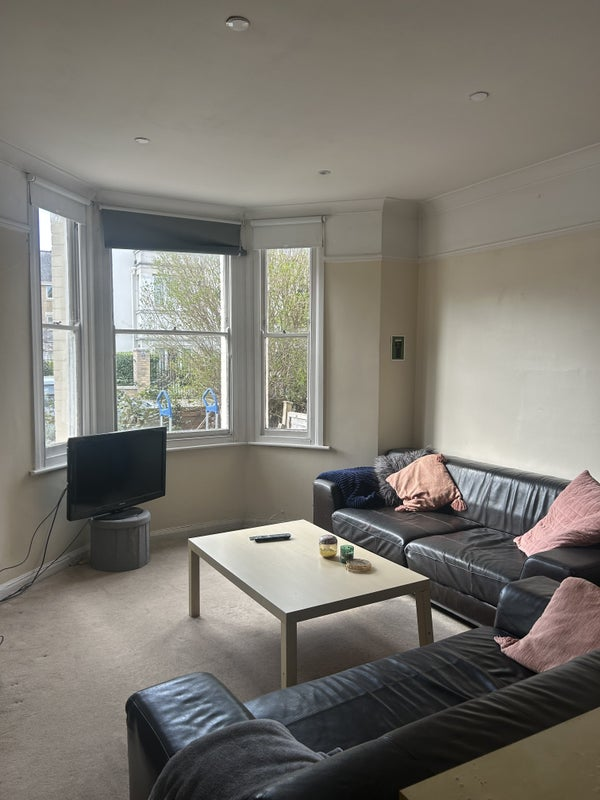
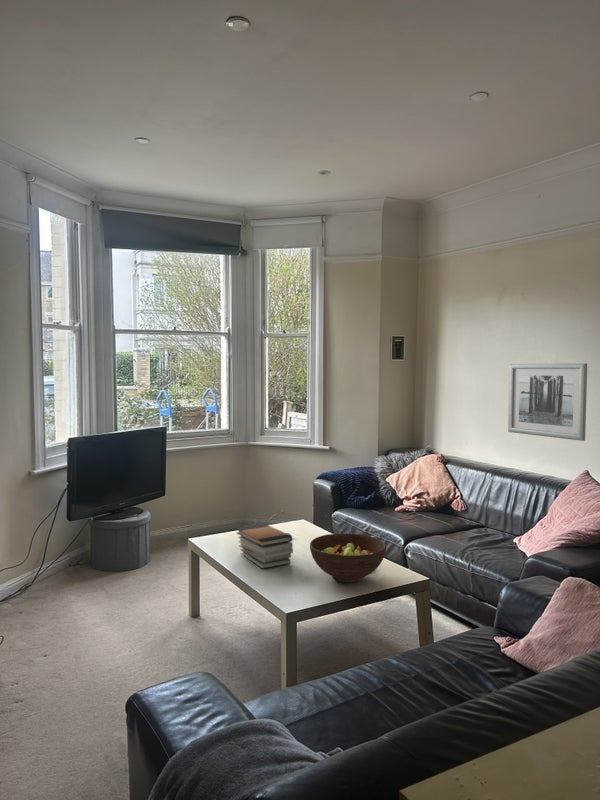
+ book stack (264, 545)
+ fruit bowl (347, 561)
+ wall art (544, 400)
